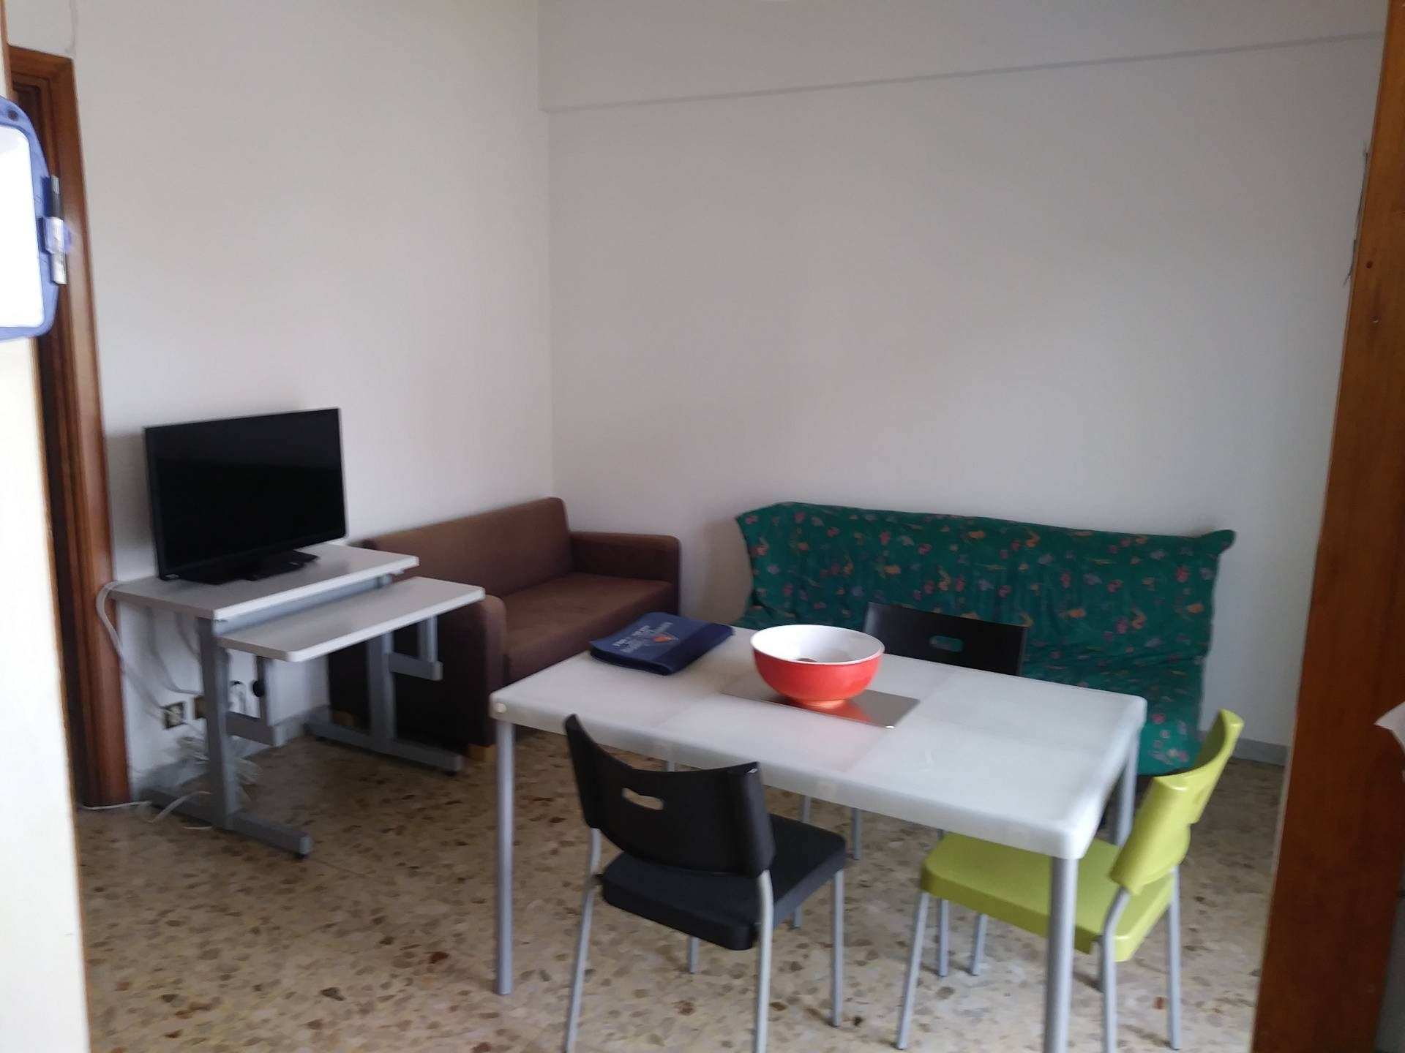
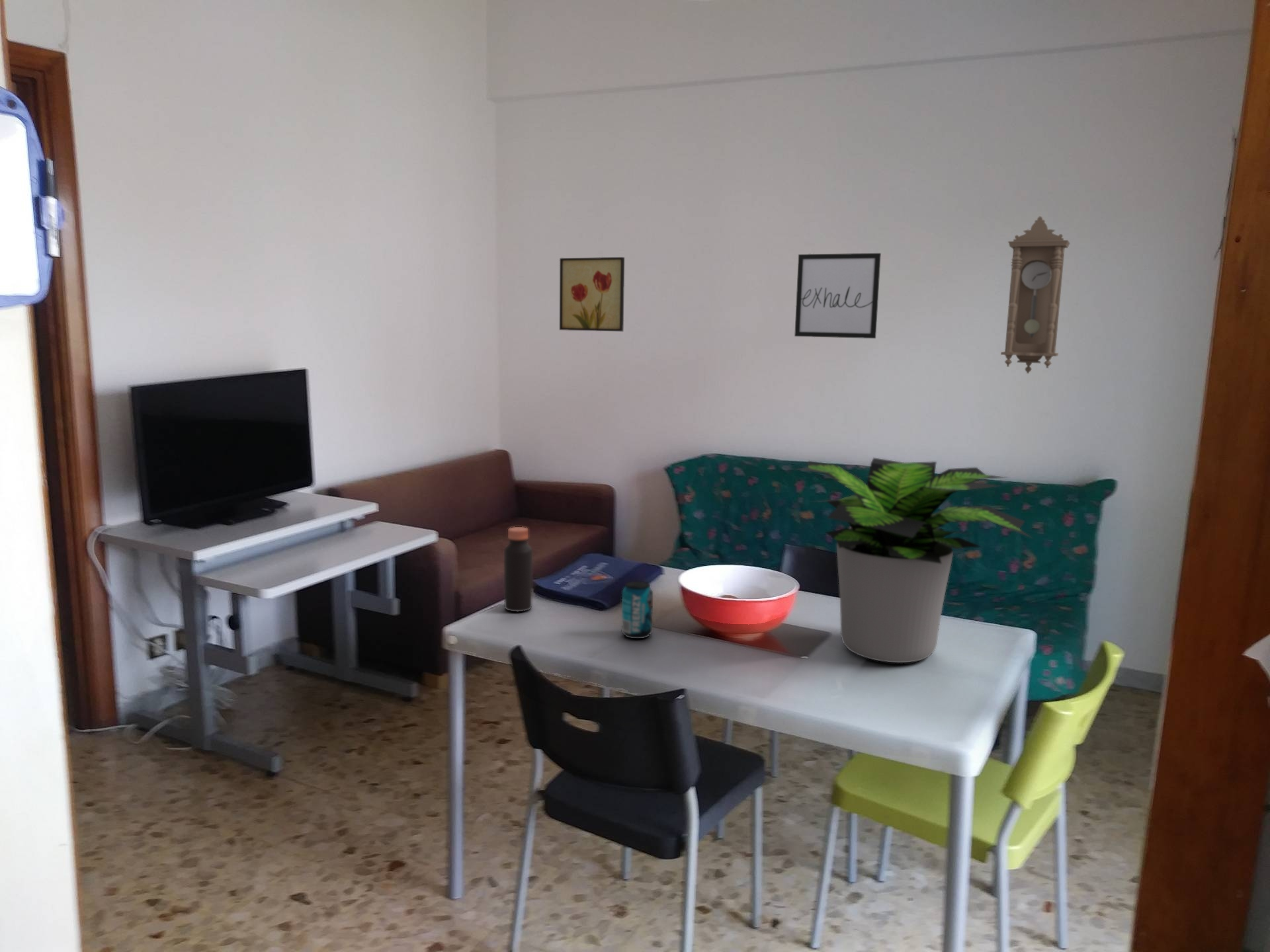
+ wall art (836, 296)
+ bottle (518, 569)
+ wall art (592, 294)
+ potted plant (904, 565)
+ pendulum clock (1034, 296)
+ beverage can (637, 610)
